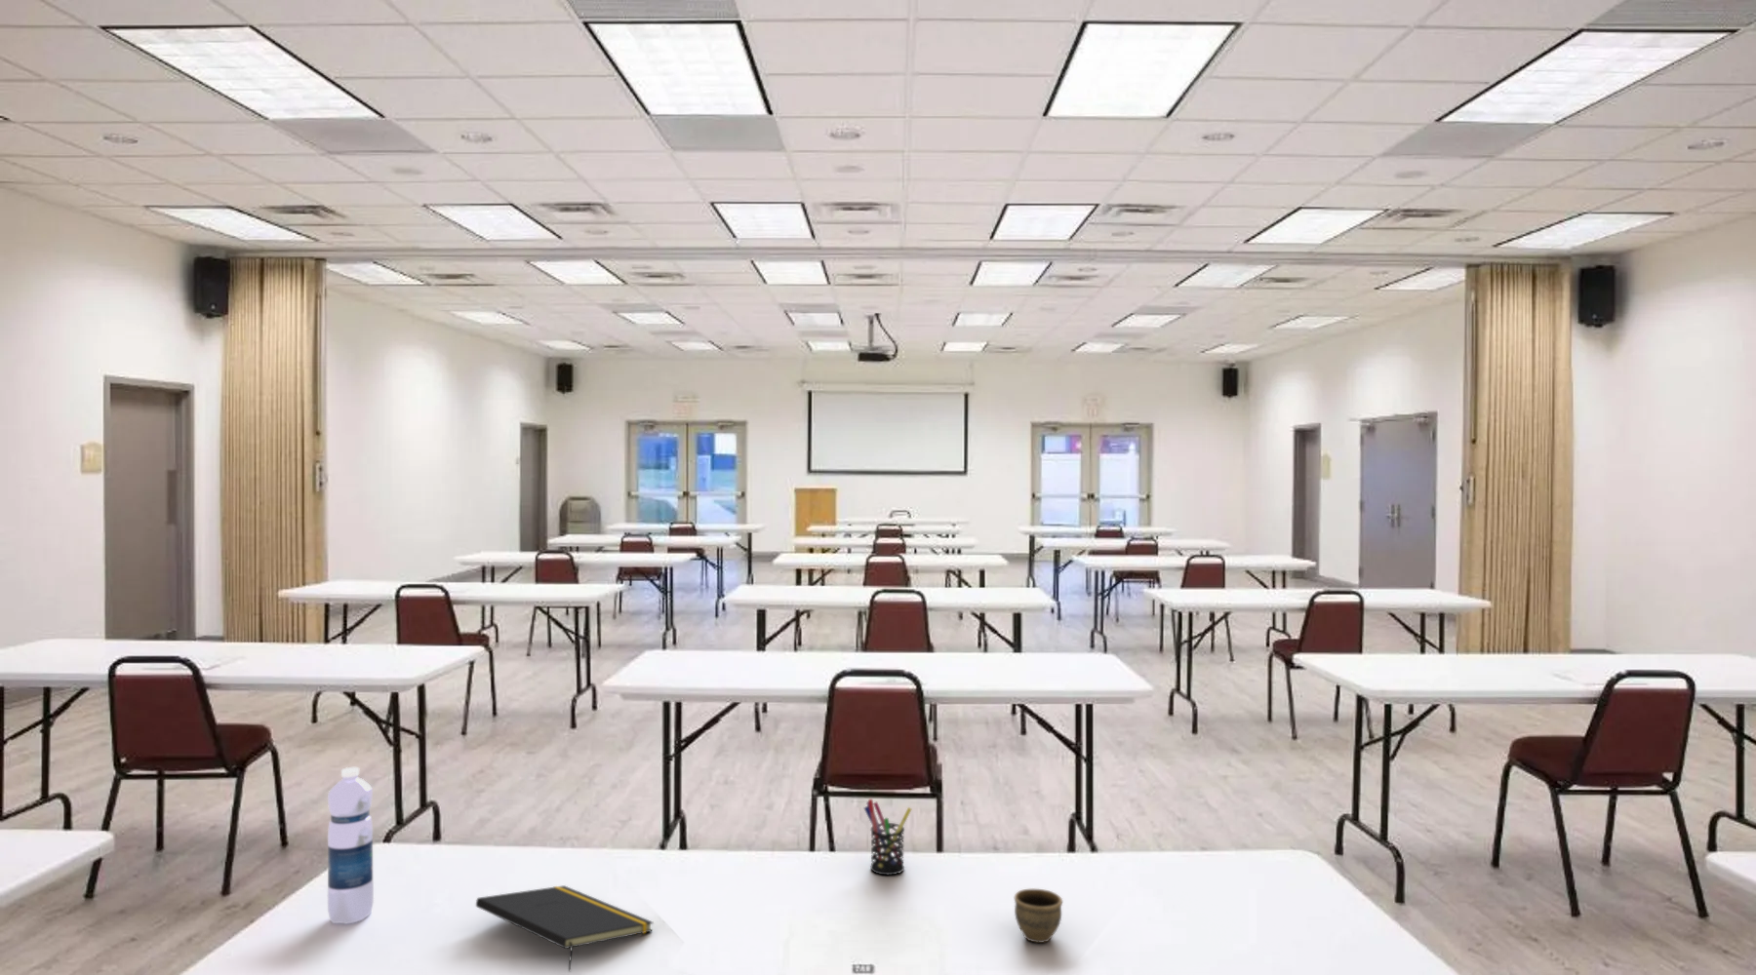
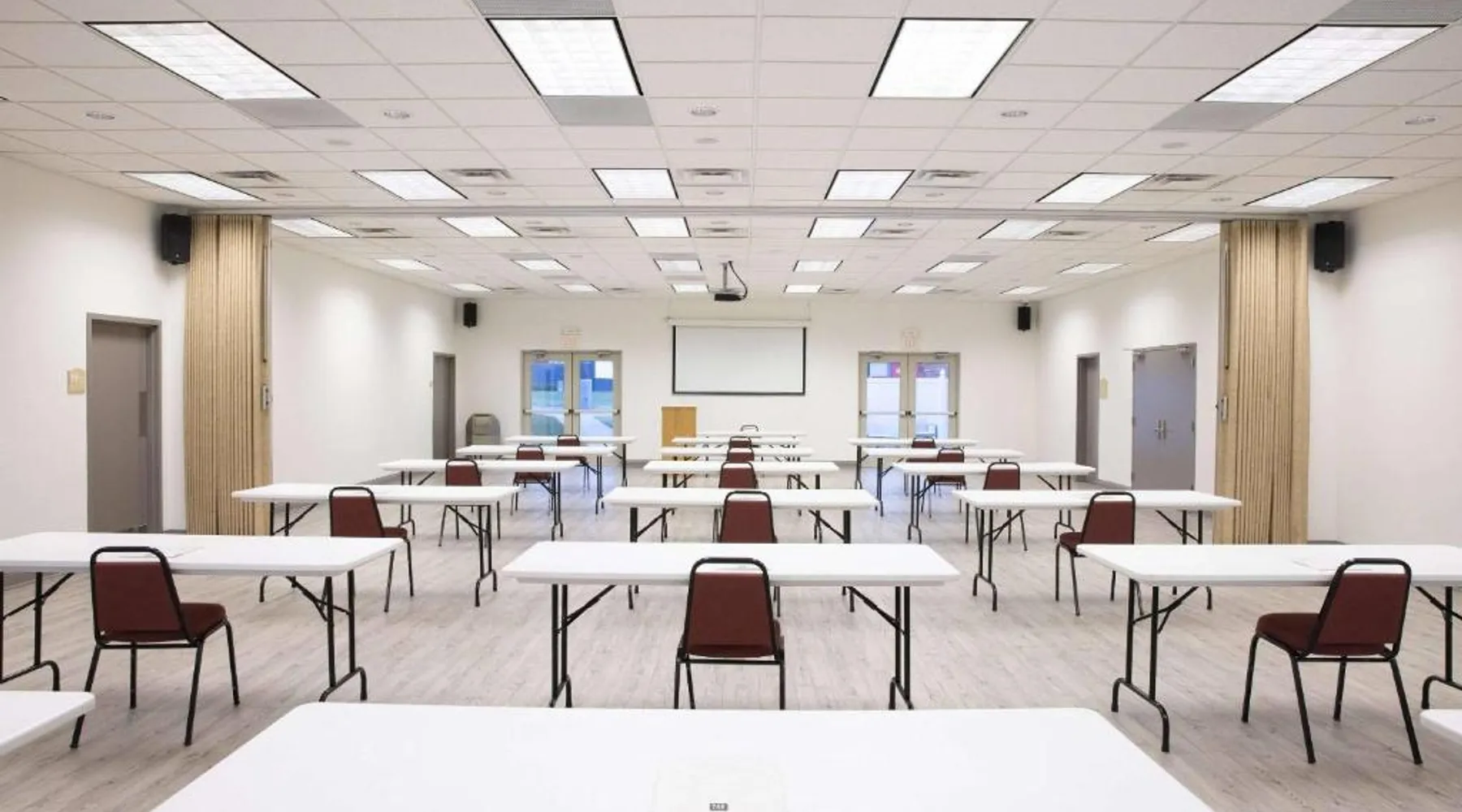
- water bottle (351, 843)
- pen holder (885, 835)
- notepad (563, 915)
- cup (1037, 914)
